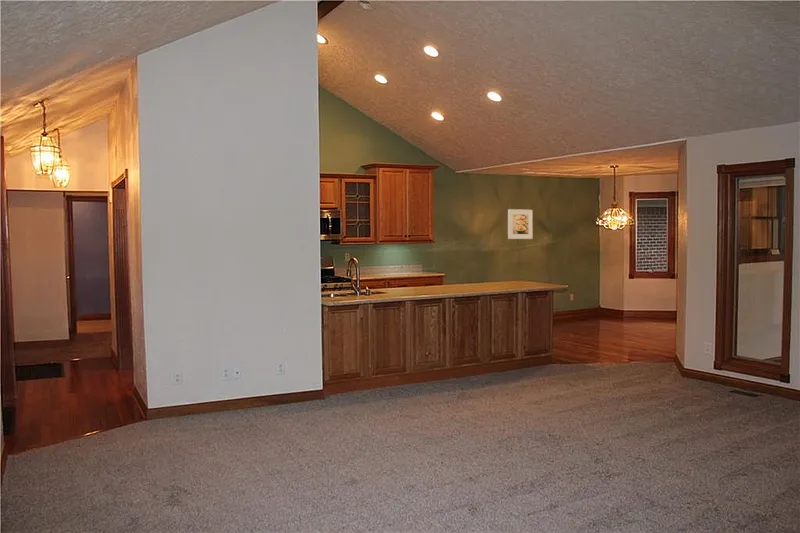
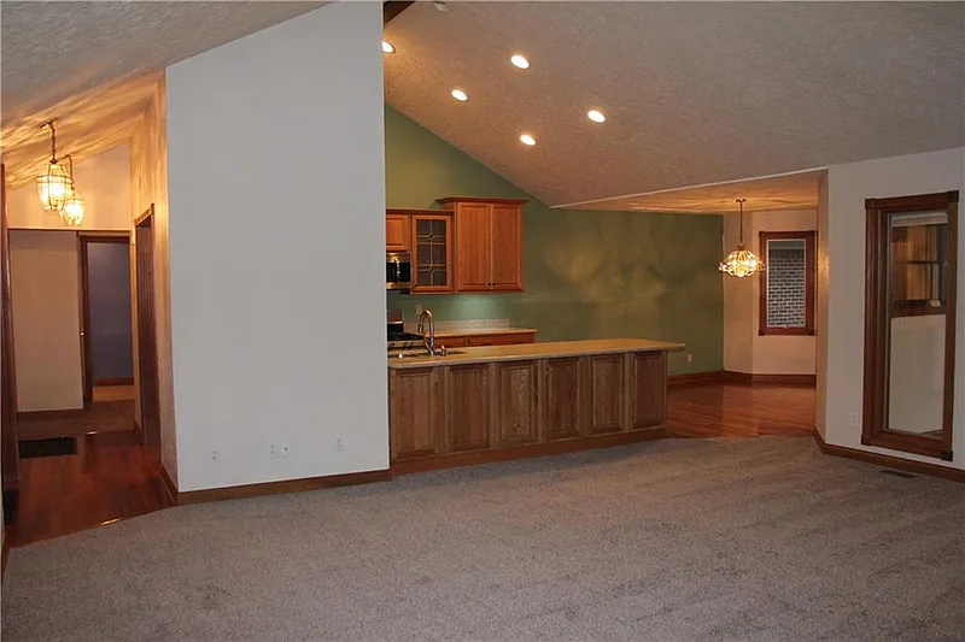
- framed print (520, 224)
